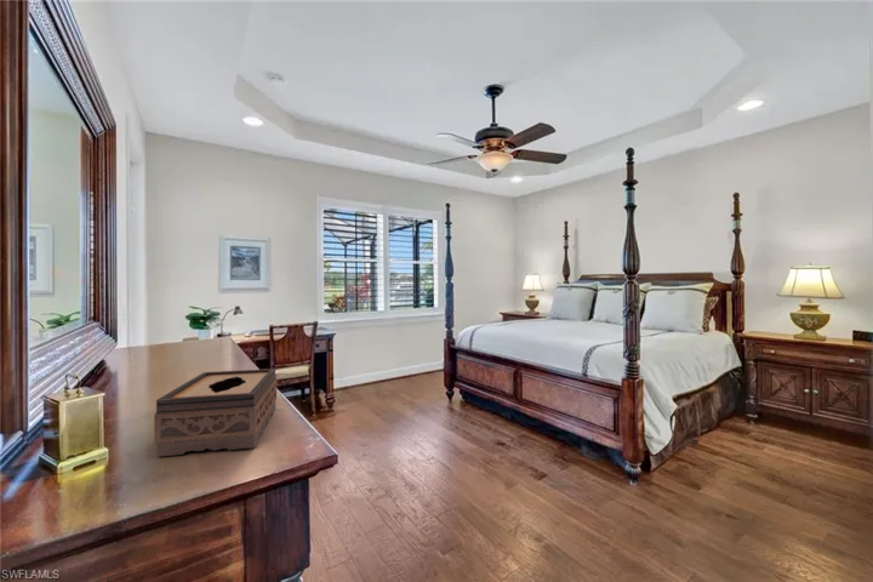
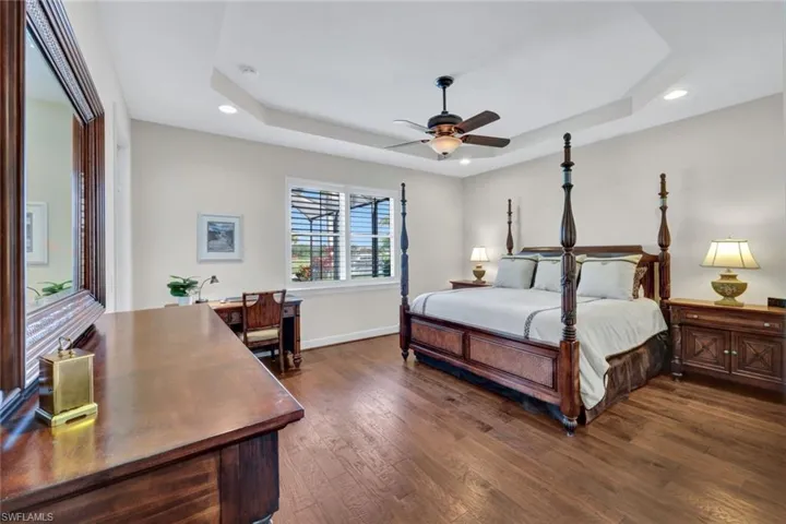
- tissue box (226, 405)
